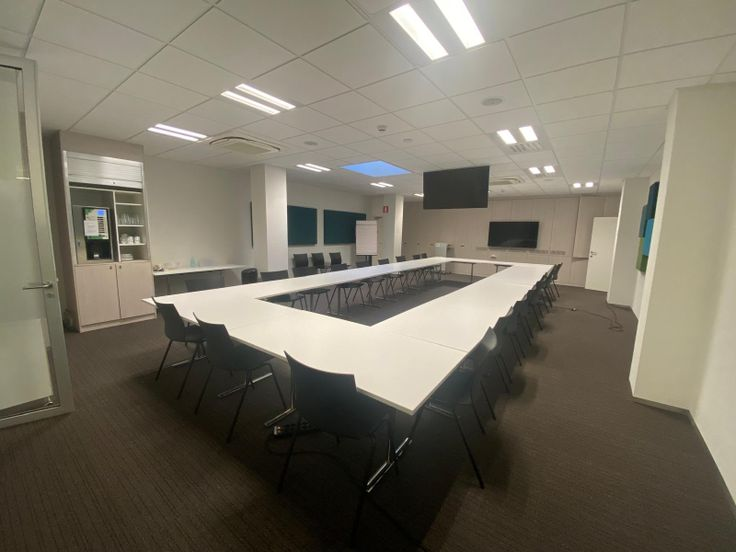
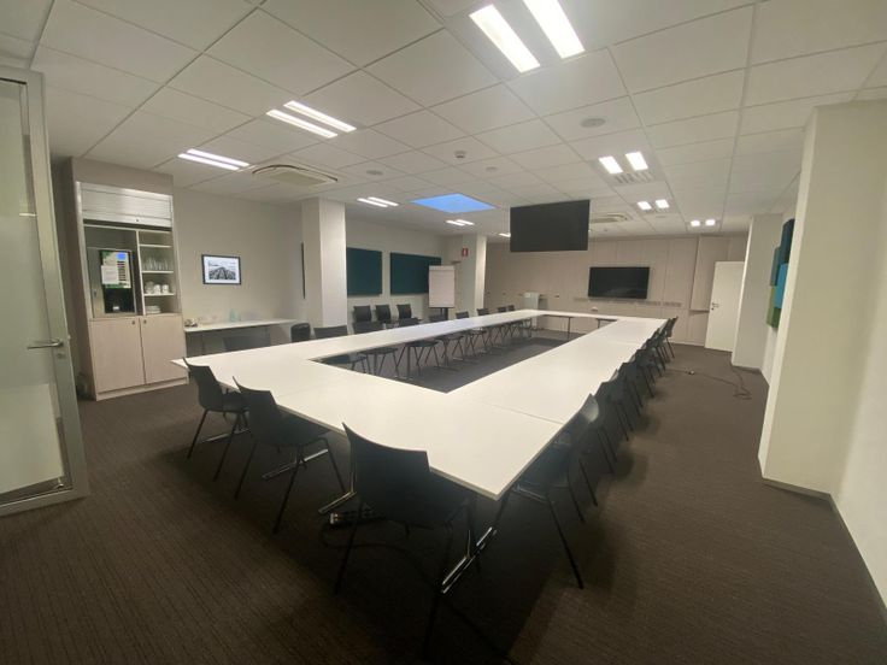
+ wall art (222, 270)
